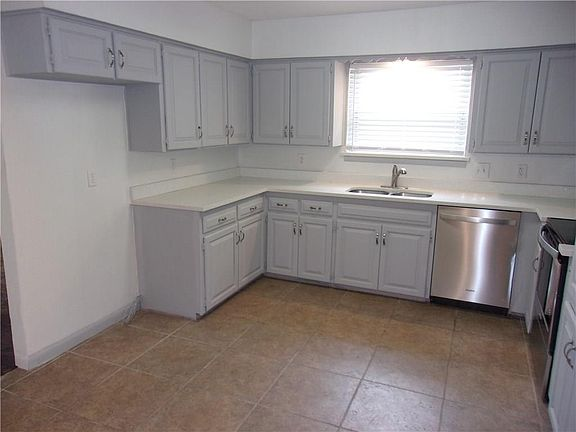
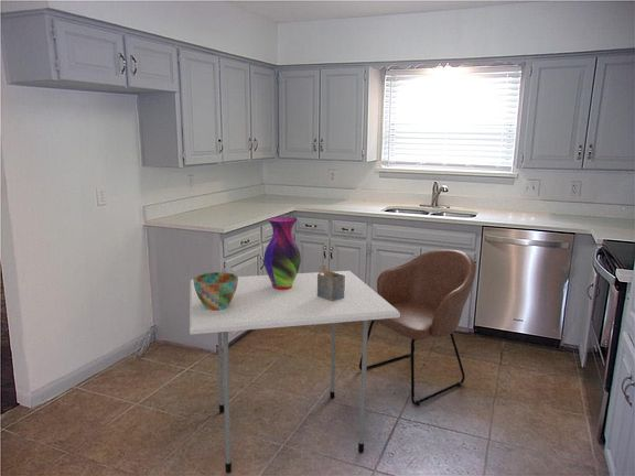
+ chair (421, 317)
+ vase (282, 253)
+ dining table (284, 326)
+ napkin holder (330, 281)
+ cup (216, 290)
